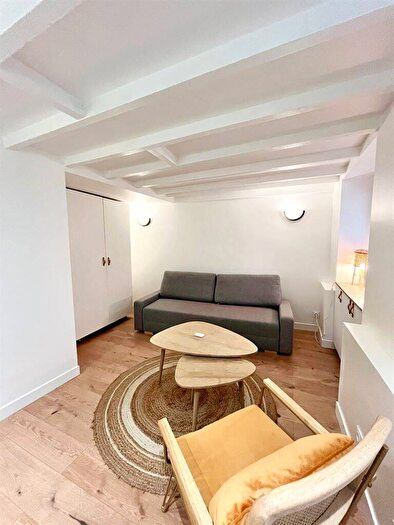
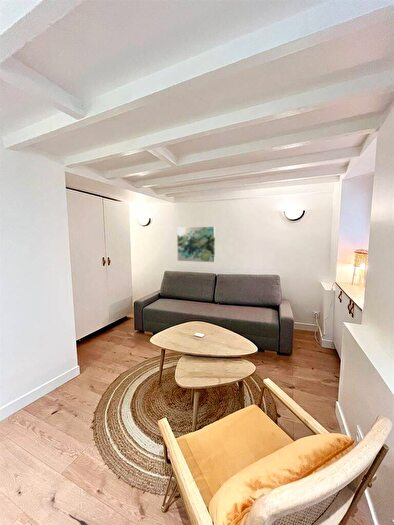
+ wall art (195, 244)
